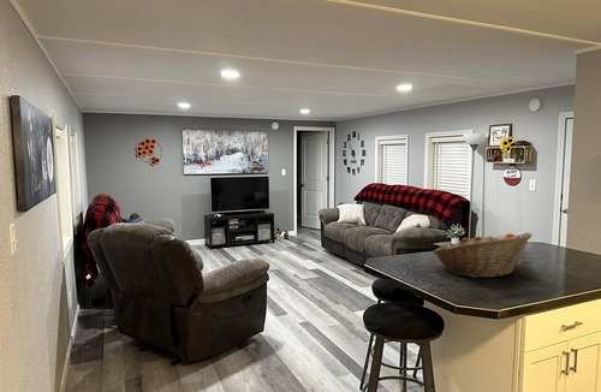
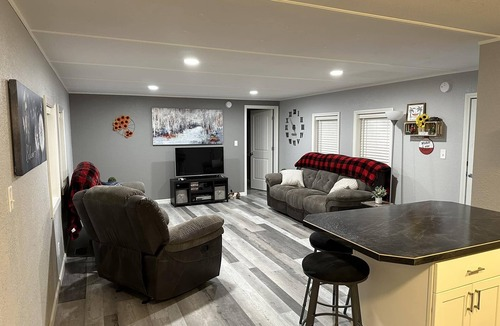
- fruit basket (482, 250)
